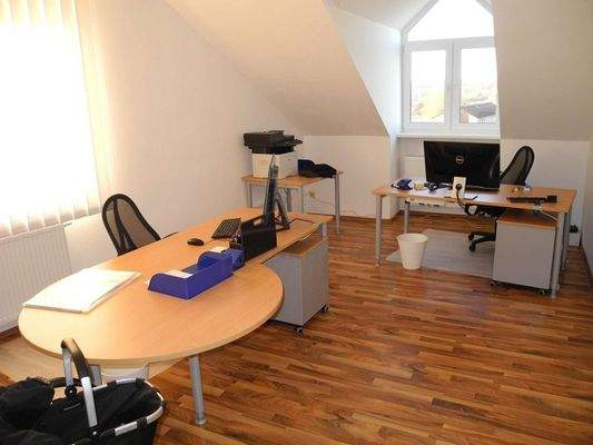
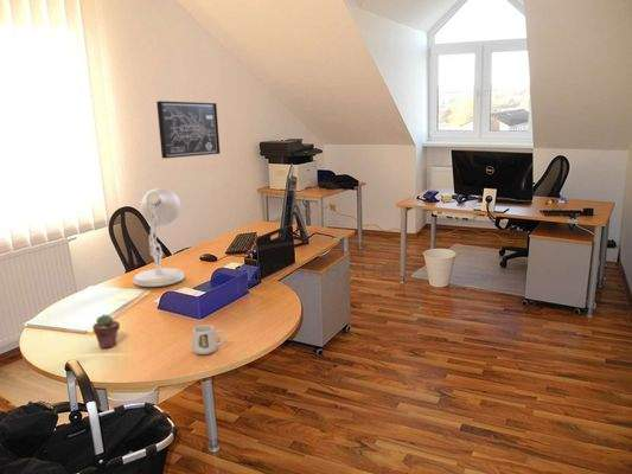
+ desk lamp (155, 235)
+ wall art (190, 129)
+ potted succulent (106, 329)
+ mug (208, 339)
